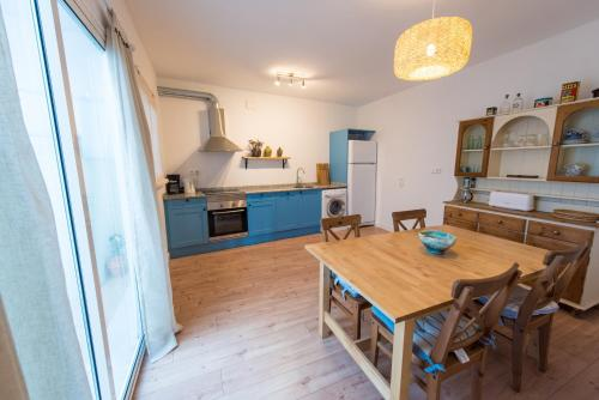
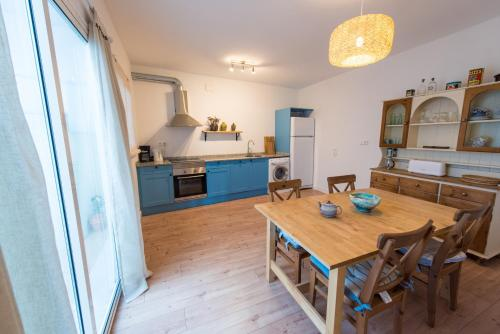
+ teapot (328, 208)
